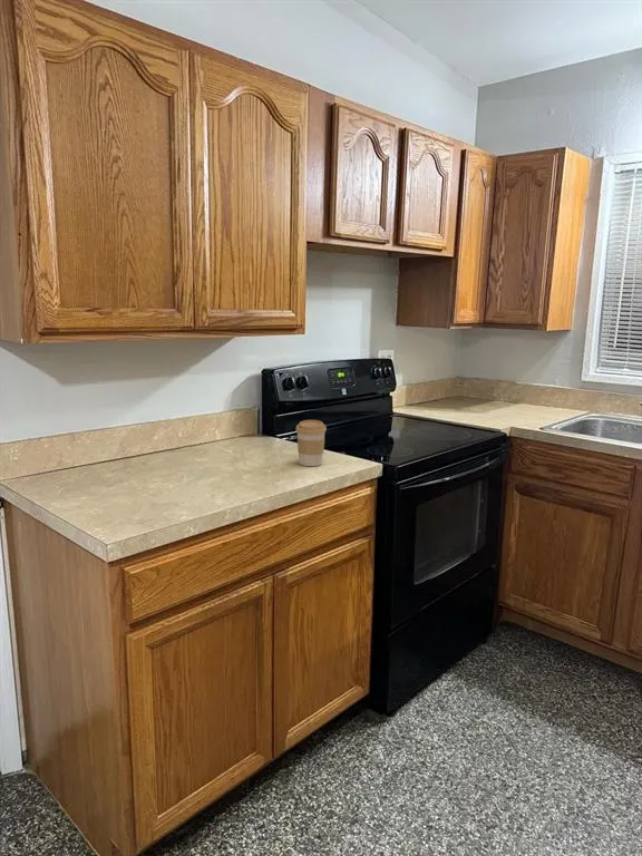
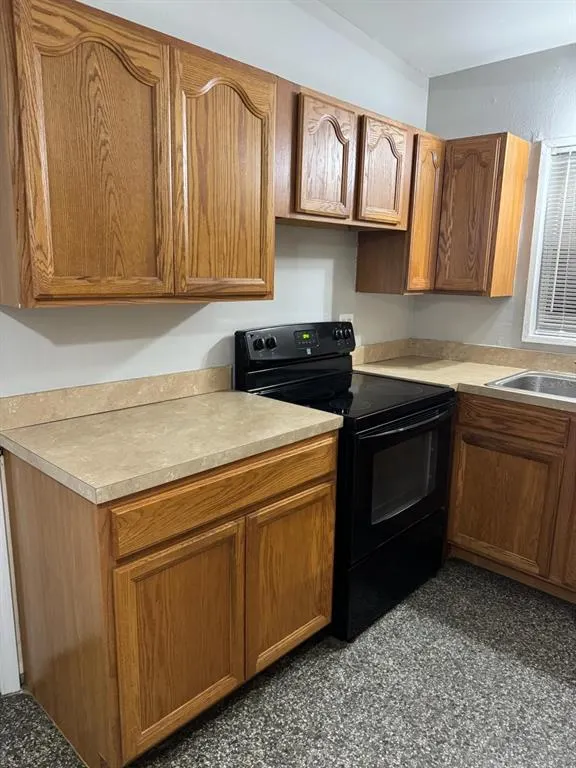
- coffee cup (310, 442)
